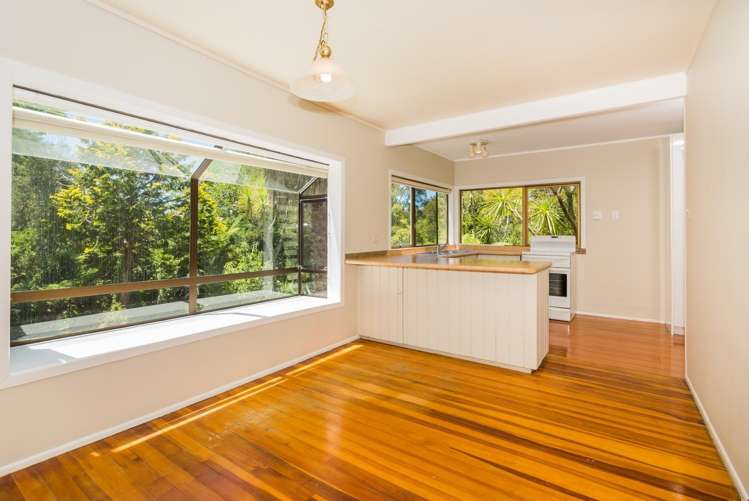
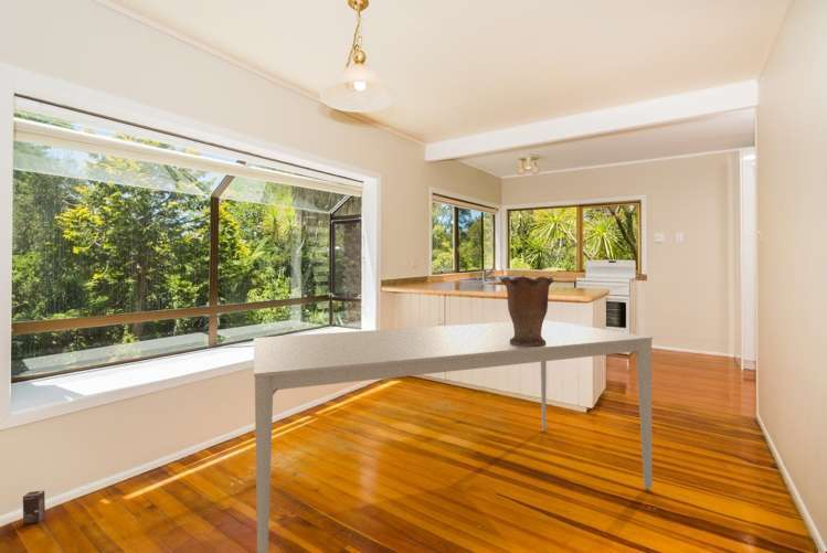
+ dining table (448, 371)
+ box (33, 507)
+ vase (528, 309)
